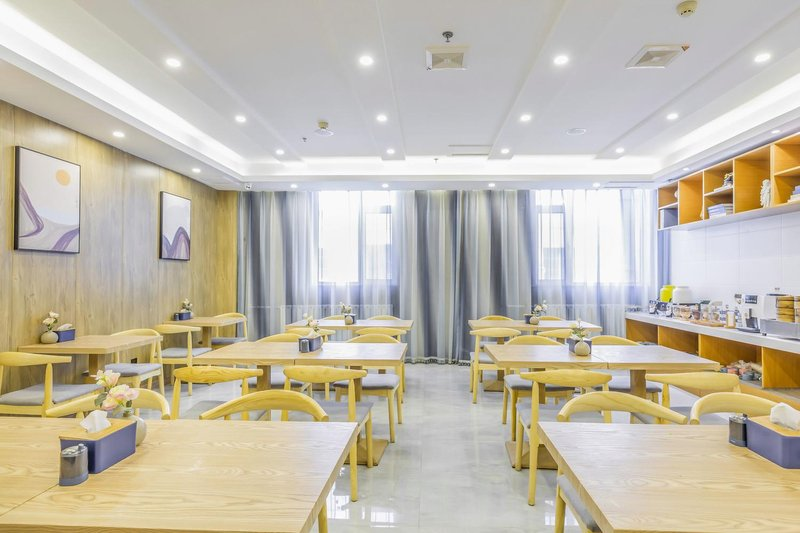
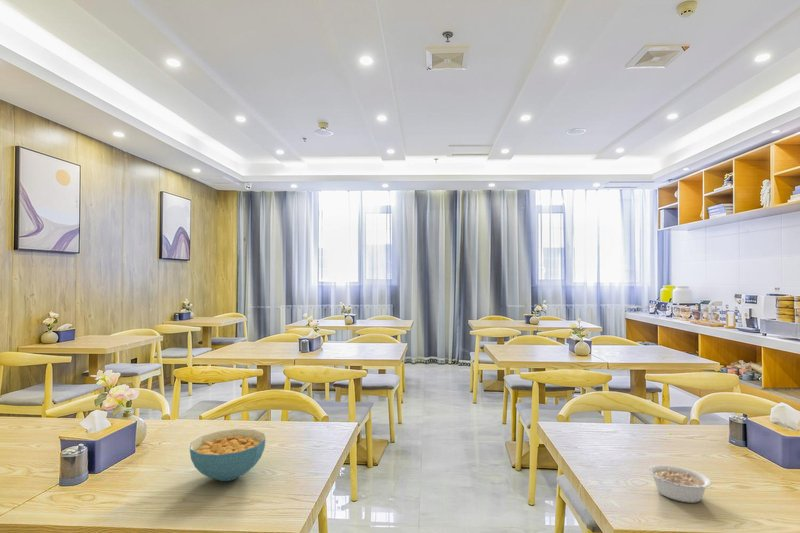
+ legume (681, 483)
+ cereal bowl (228, 458)
